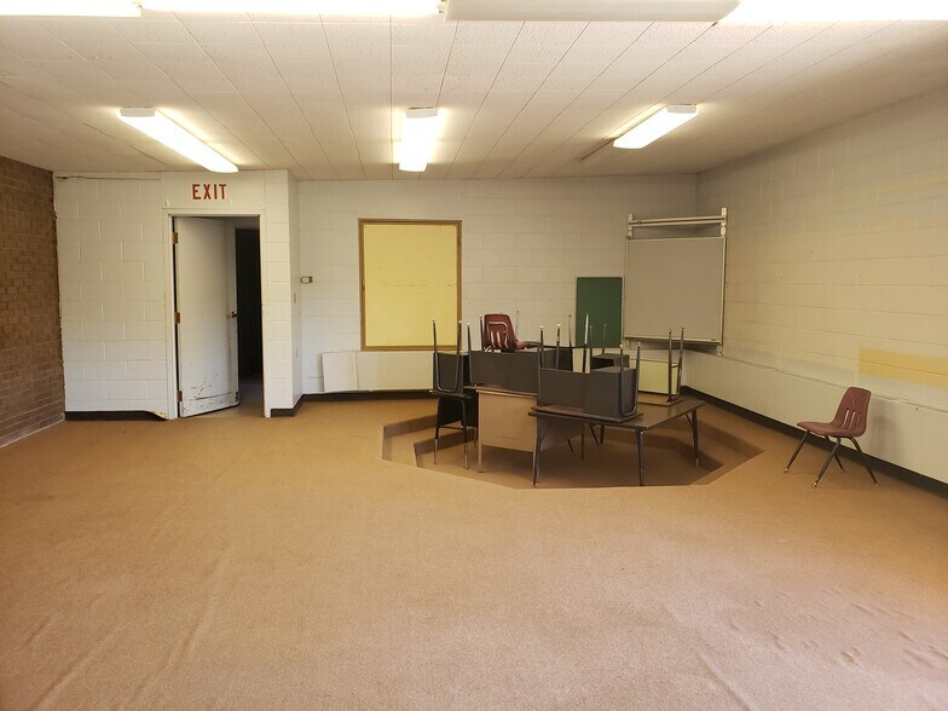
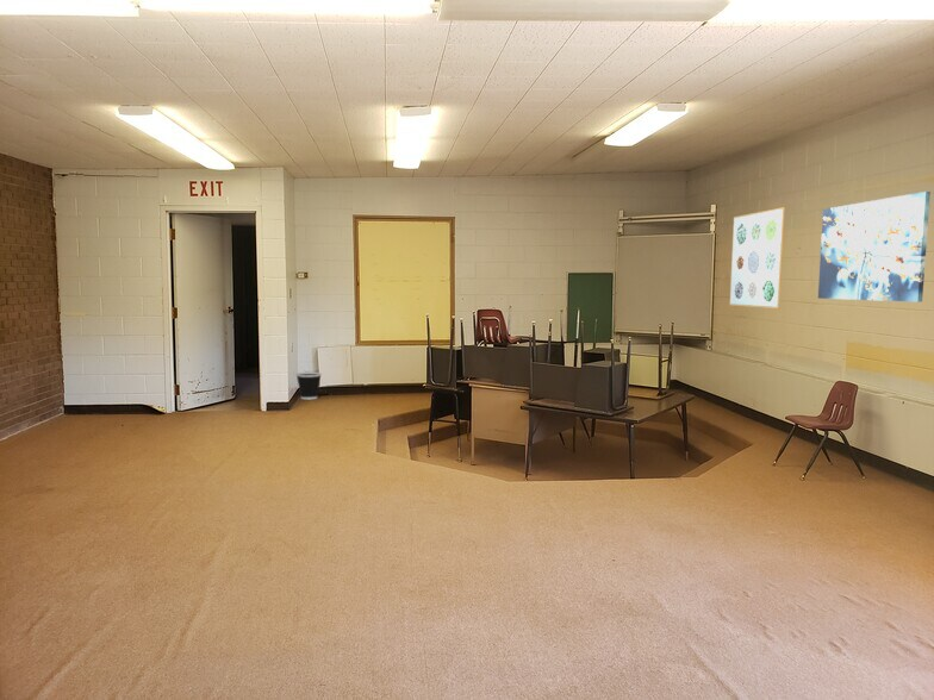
+ wall art (754, 260)
+ wall art (867, 250)
+ wastebasket (309, 386)
